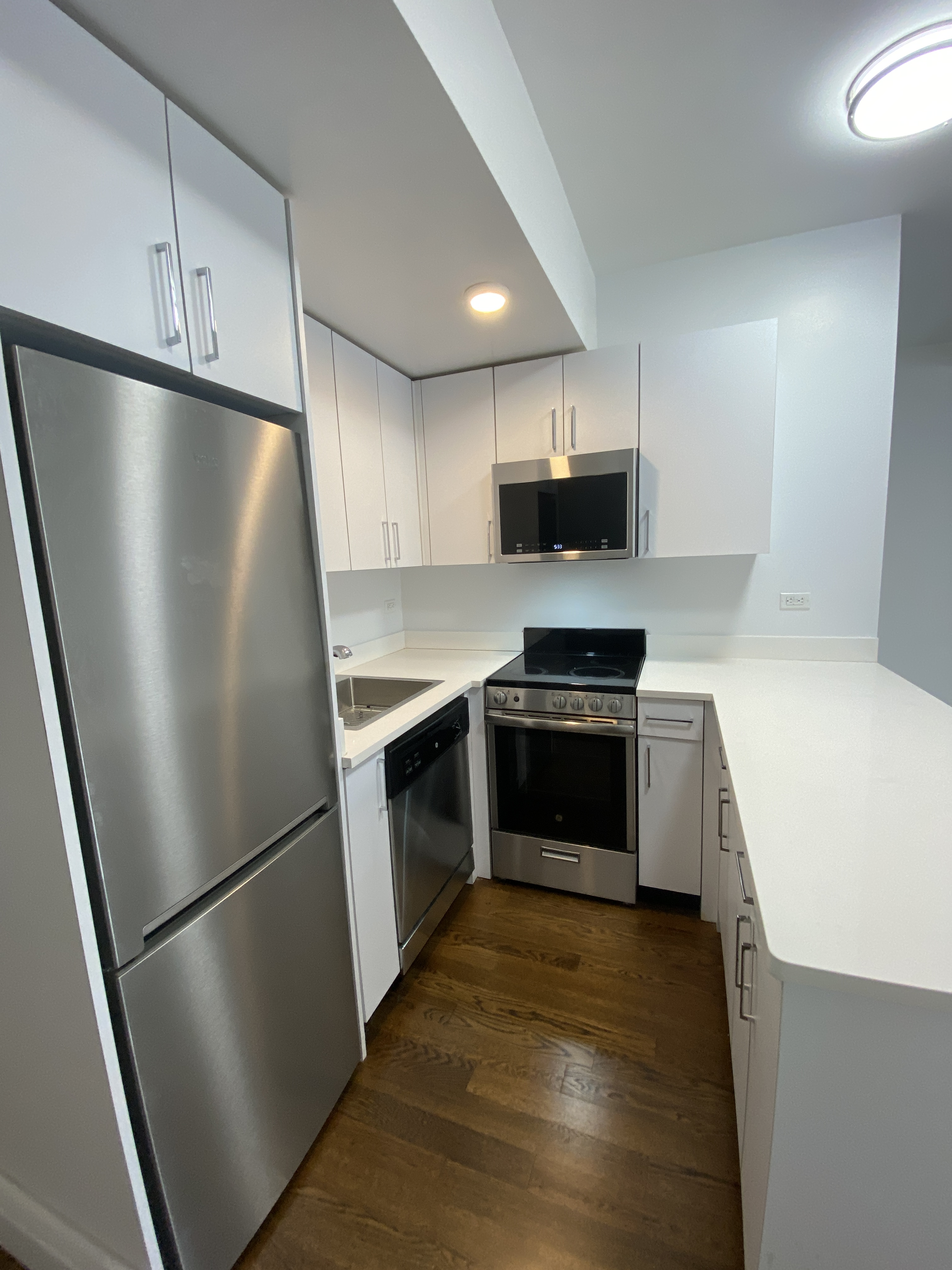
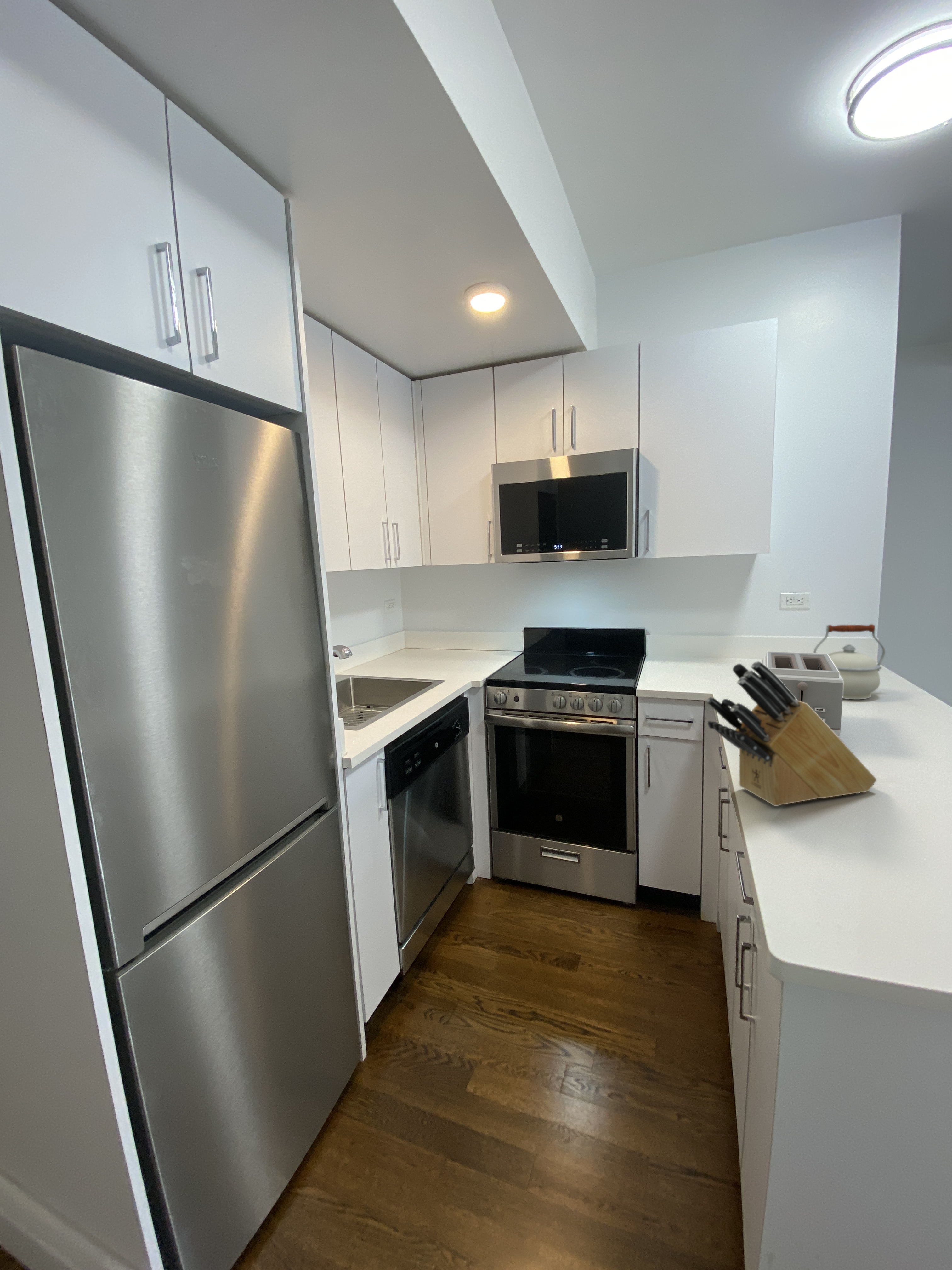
+ knife block (790, 725)
+ kettle (843, 660)
+ toaster (798, 696)
